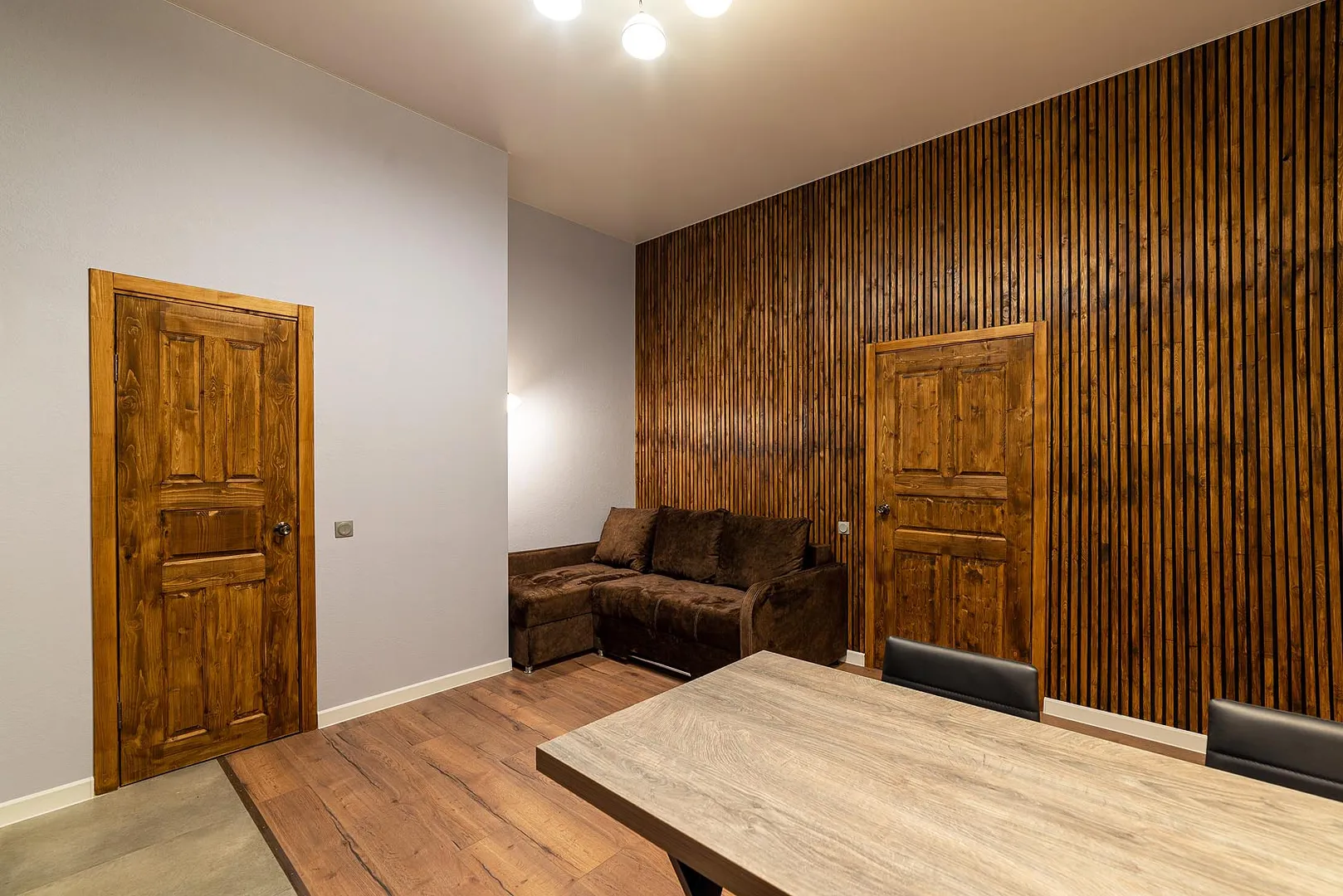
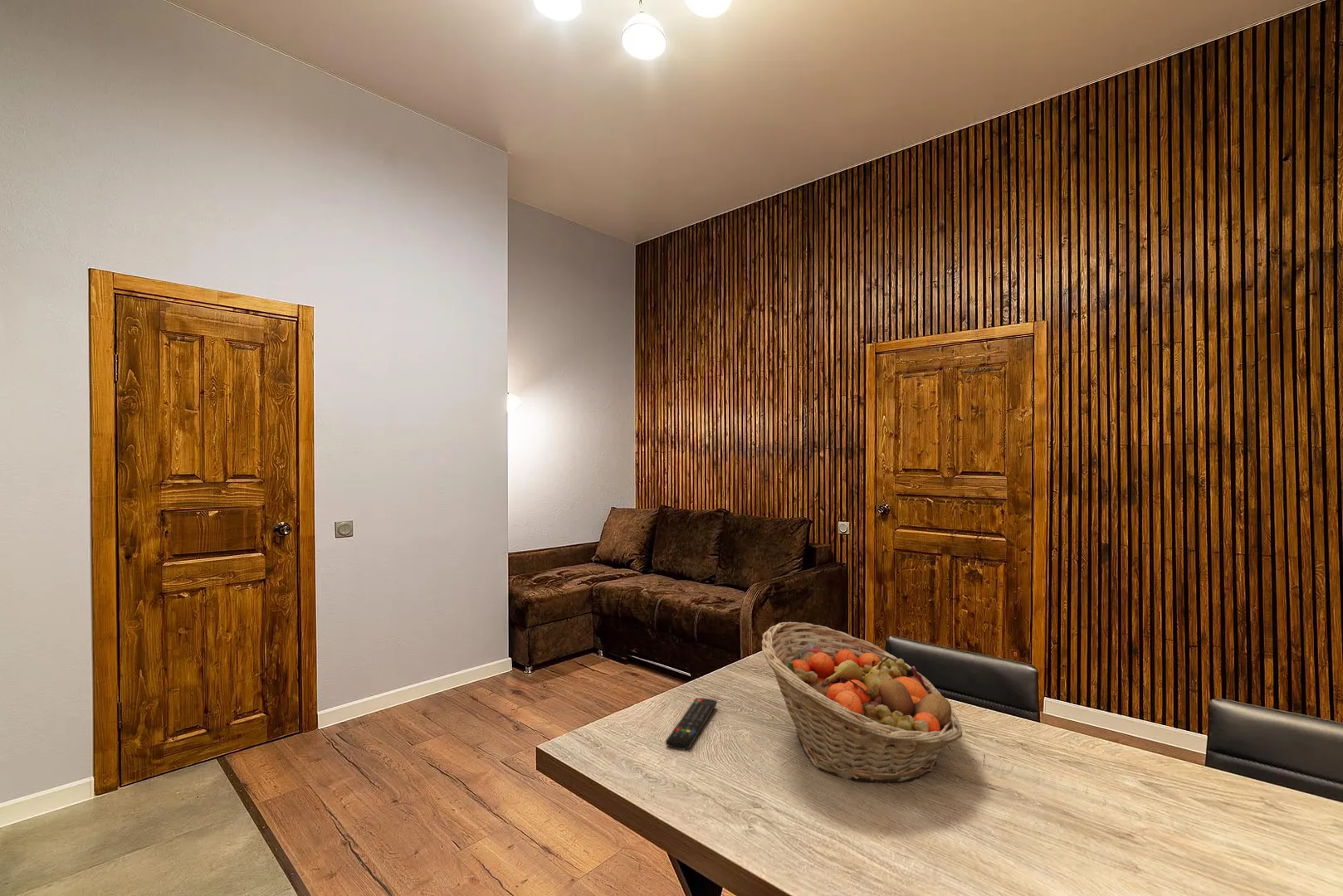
+ fruit basket (855, 691)
+ remote control (693, 722)
